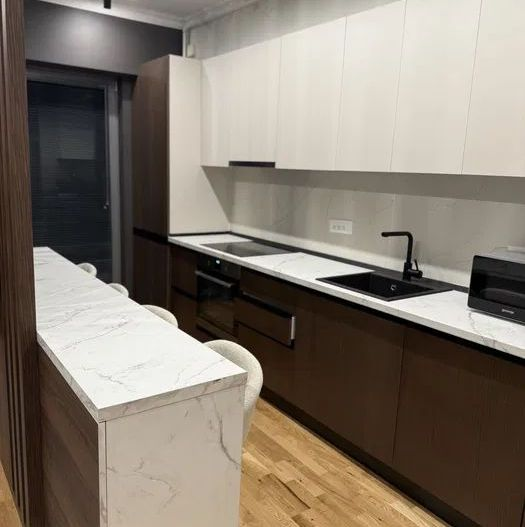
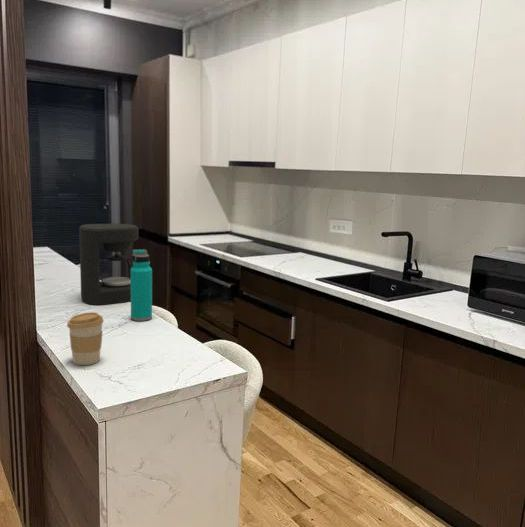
+ coffee maker (110, 260)
+ water bottle (141, 284)
+ coffee cup (85, 337)
